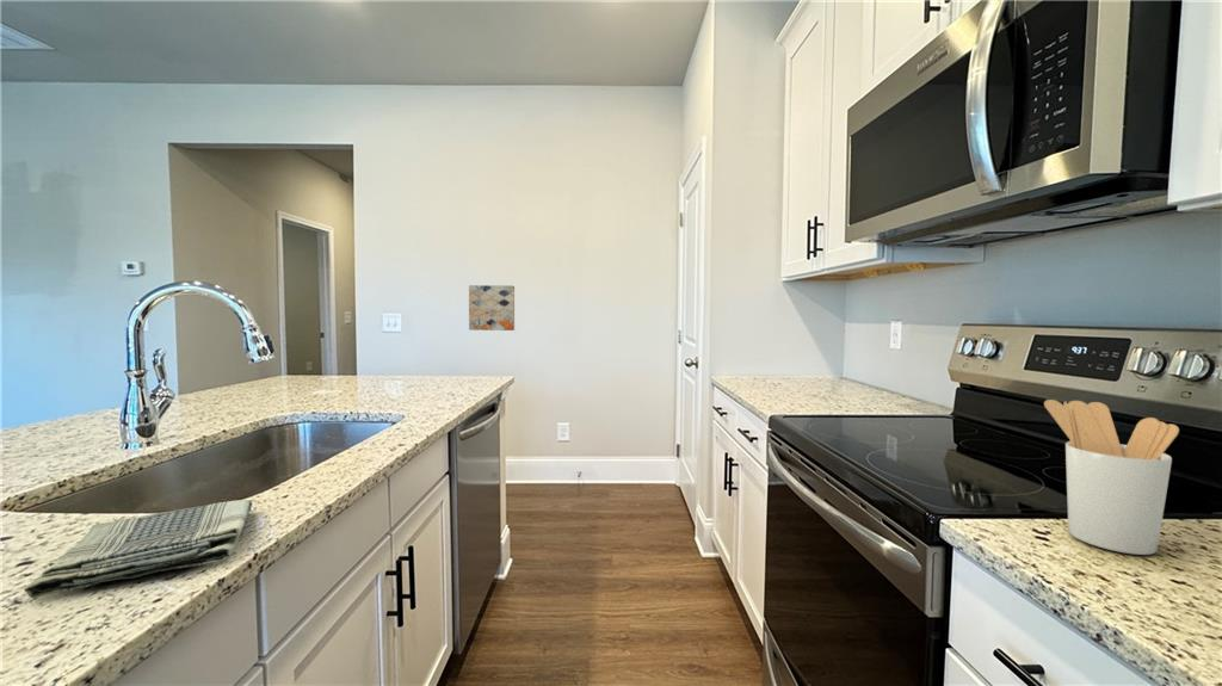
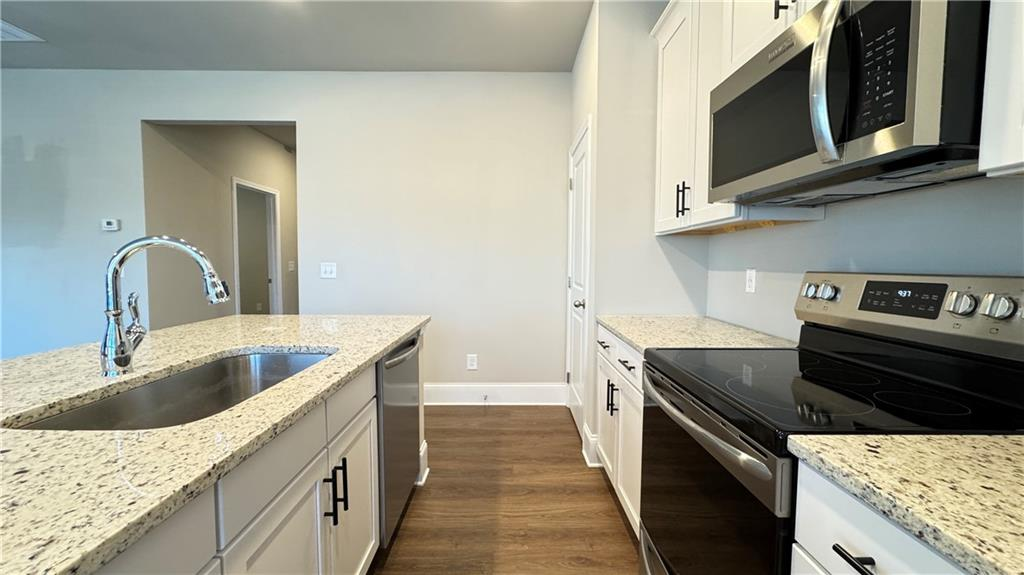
- dish towel (160, 536)
- utensil holder (1099, 466)
- wall art (492, 308)
